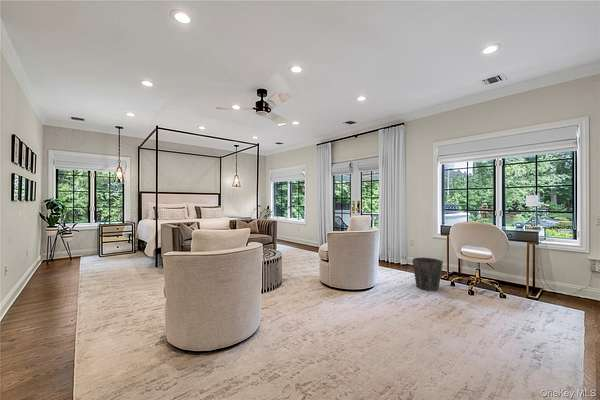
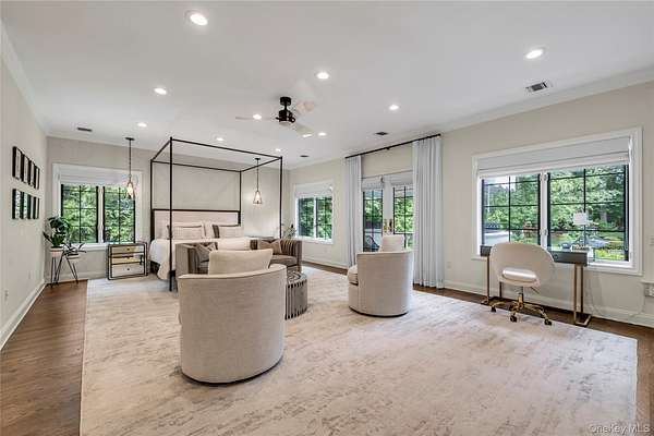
- waste bin (427, 273)
